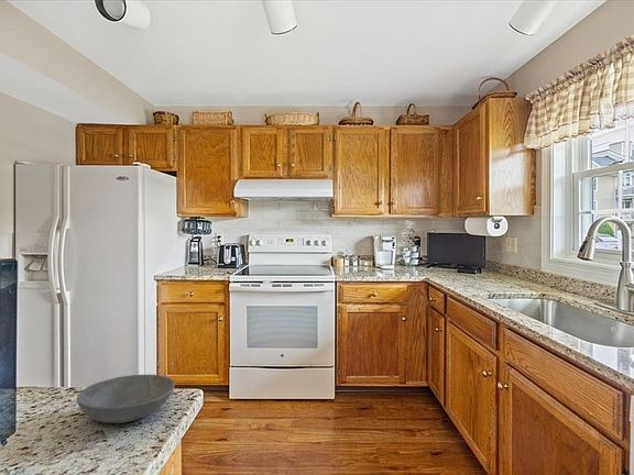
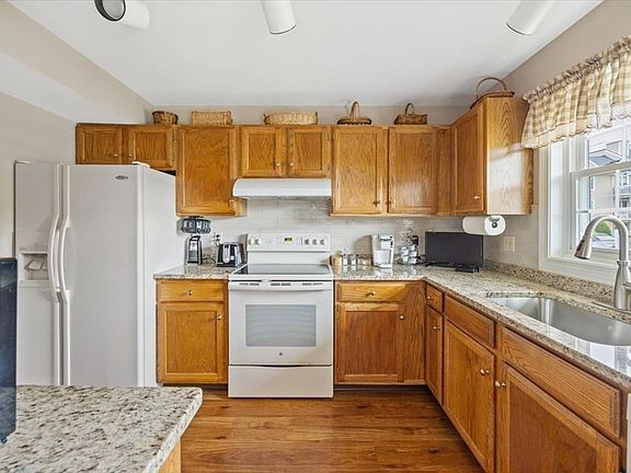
- bowl (128, 400)
